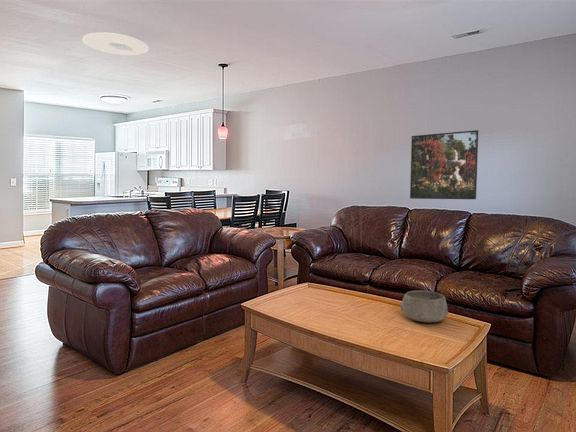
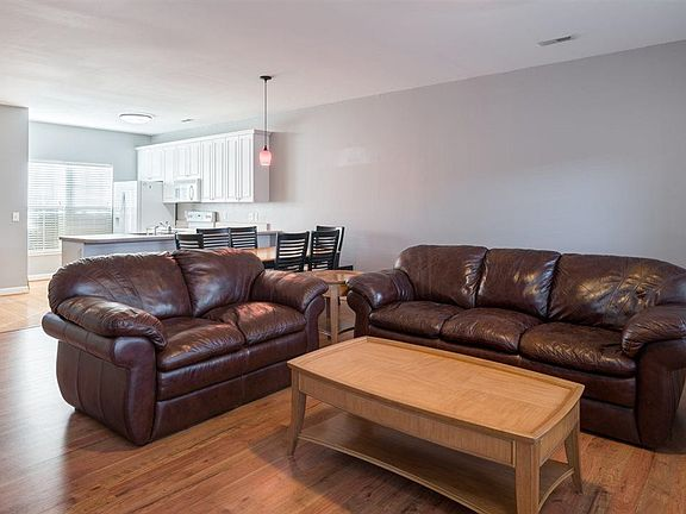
- bowl (423, 306)
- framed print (442, 166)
- ceiling light (116, 41)
